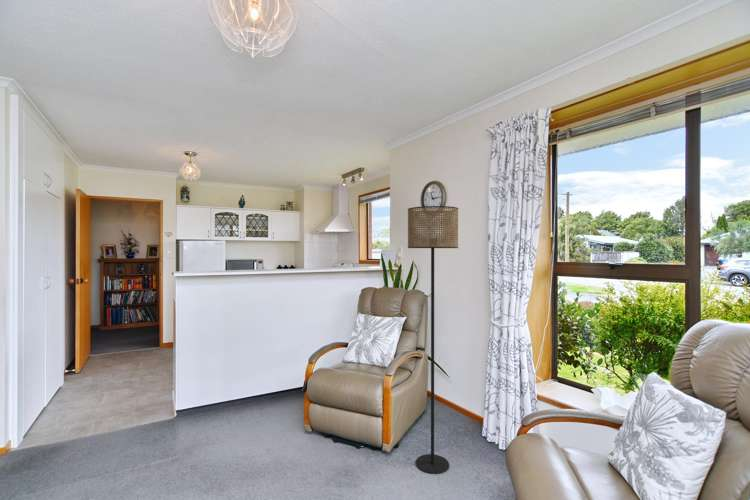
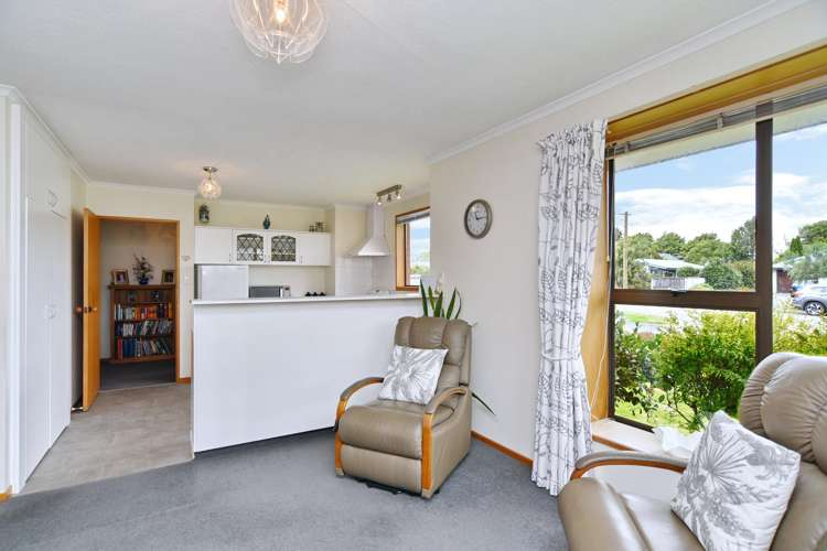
- floor lamp (432, 336)
